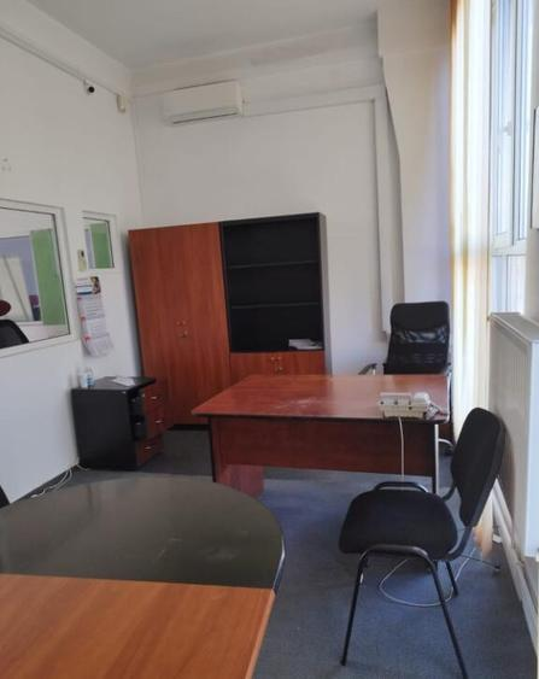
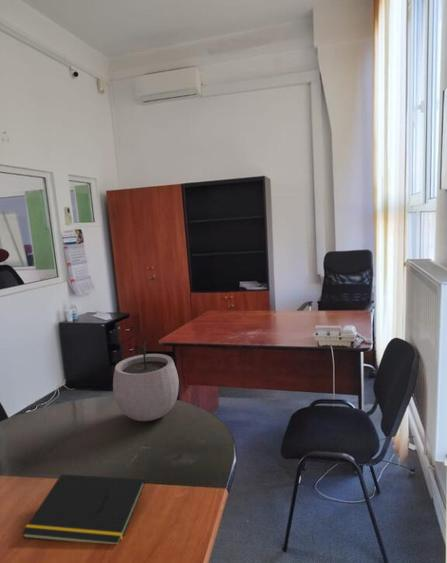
+ notepad (87, 506)
+ plant pot (145, 378)
